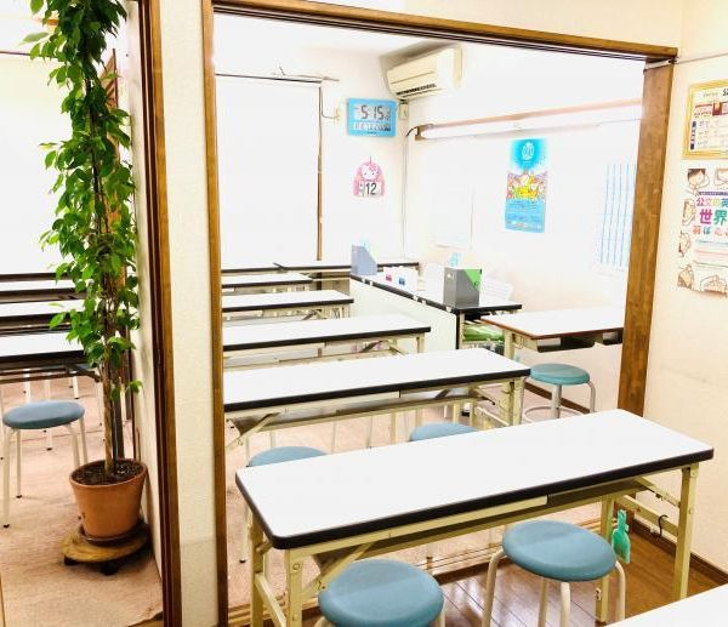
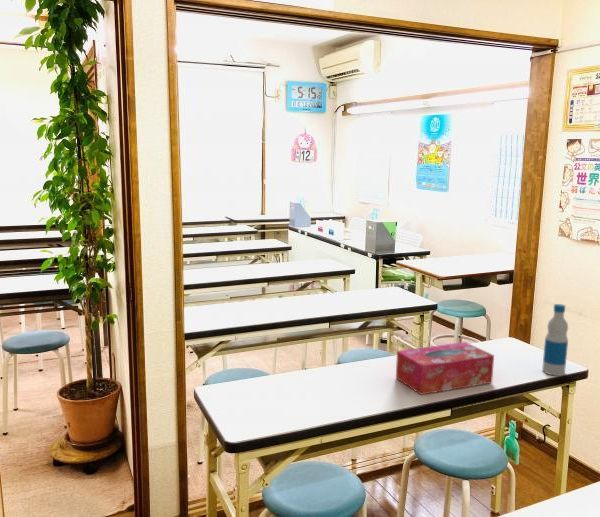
+ bottle (556, 338)
+ tissue box (444, 366)
